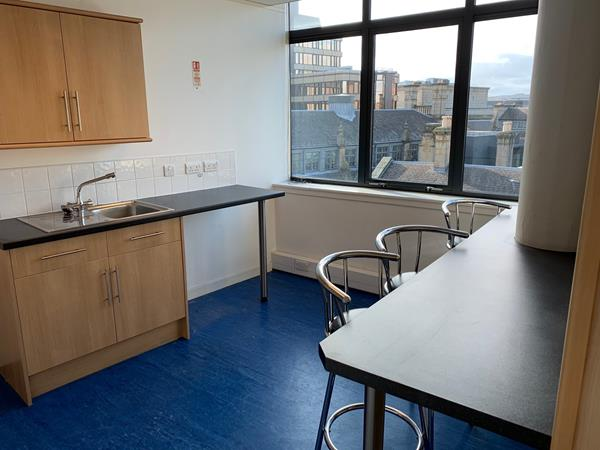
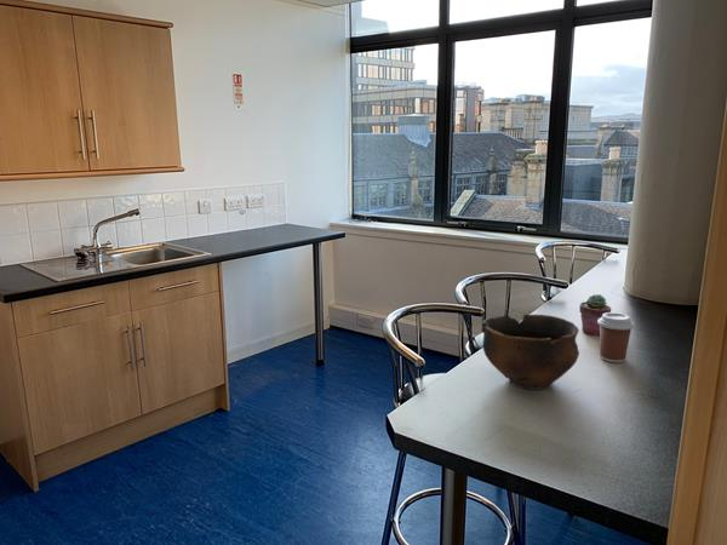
+ bowl (527, 352)
+ potted succulent (594, 312)
+ coffee cup (614, 337)
